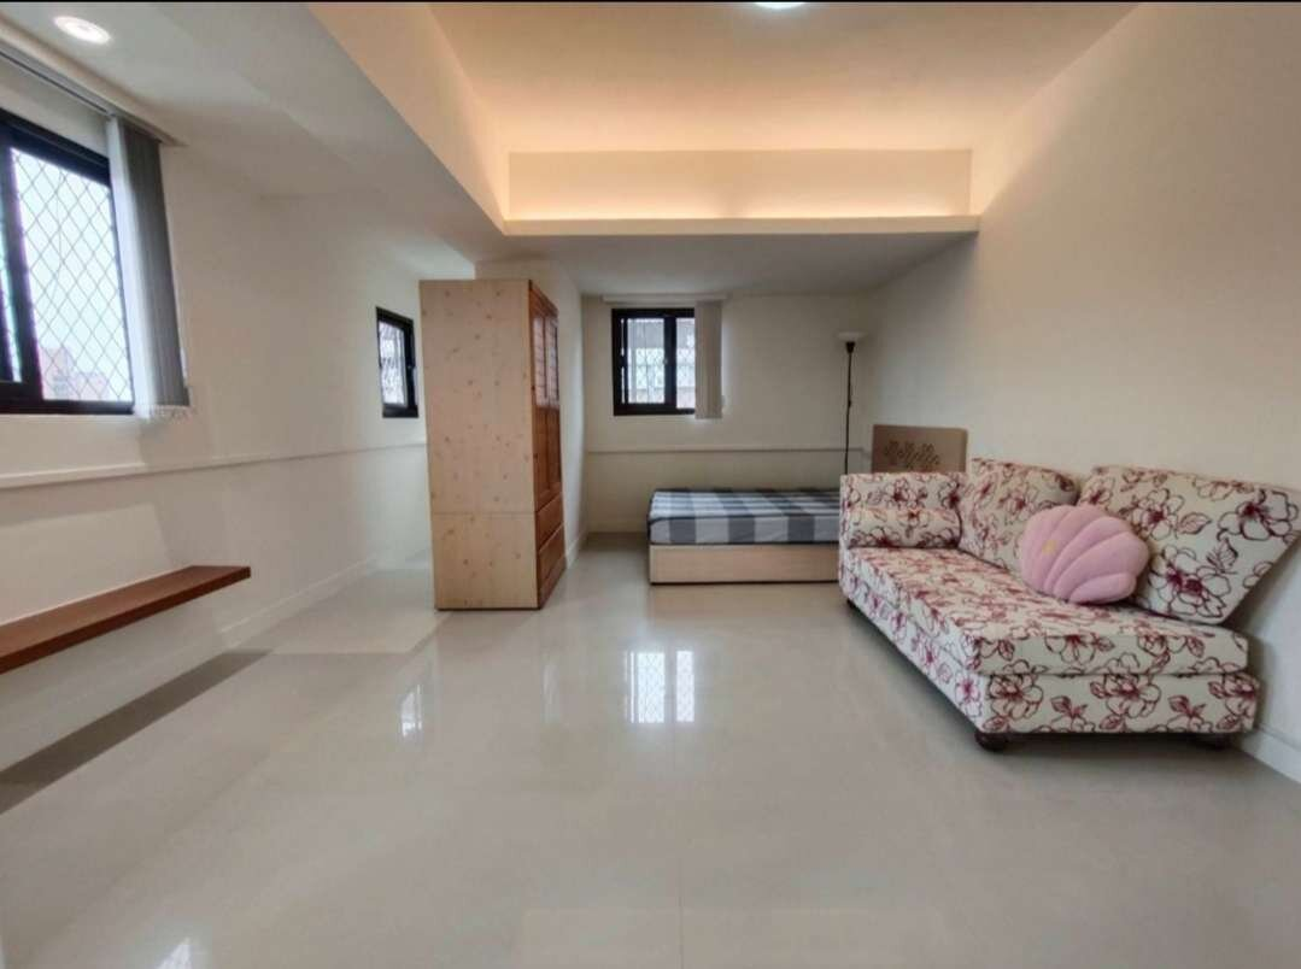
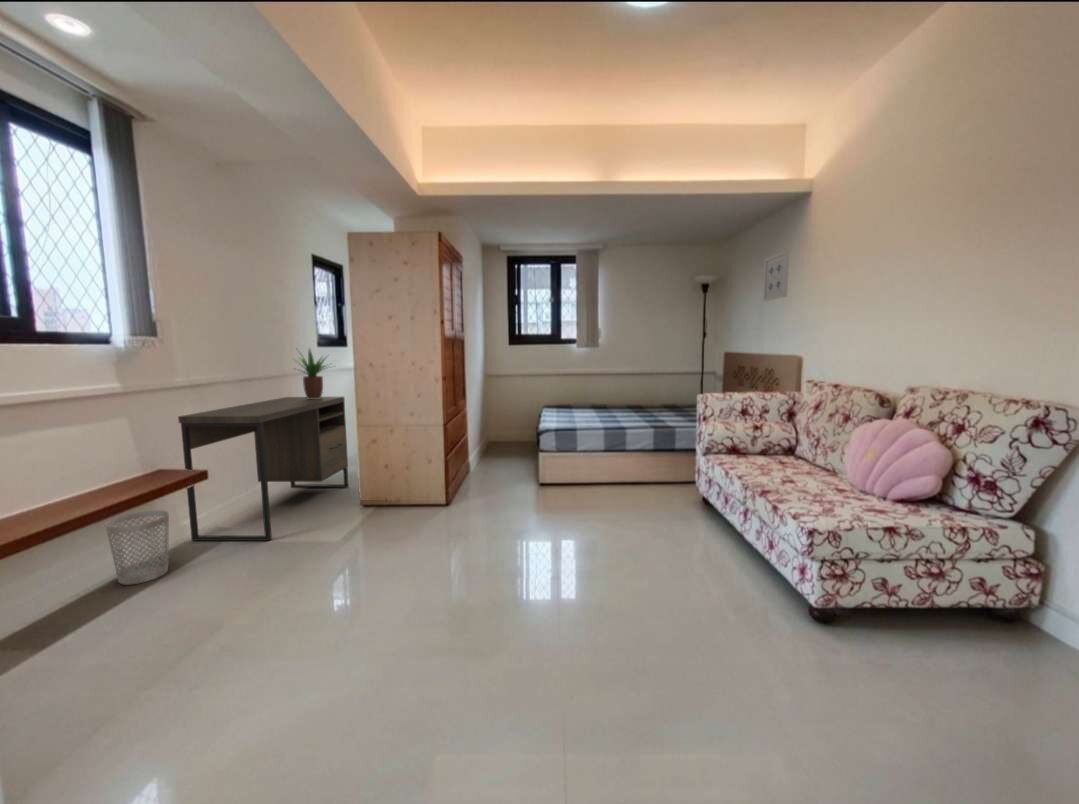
+ wastebasket (141, 546)
+ potted plant (312, 373)
+ wall art (775, 277)
+ desk (281, 457)
